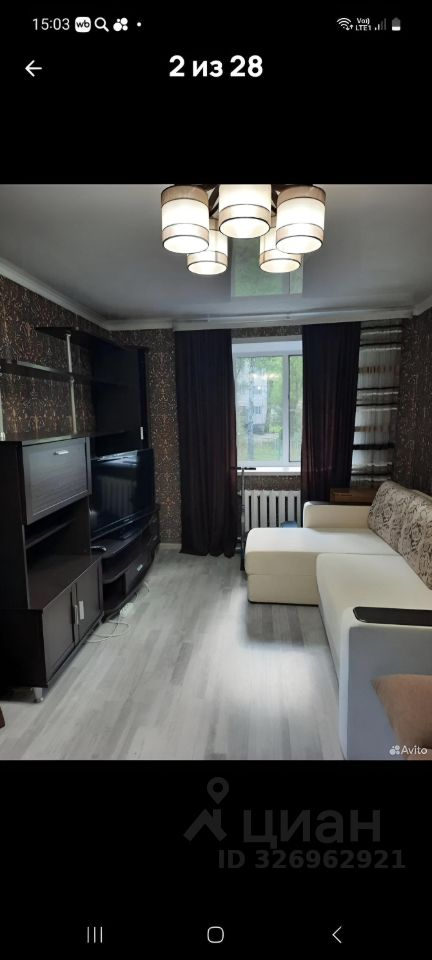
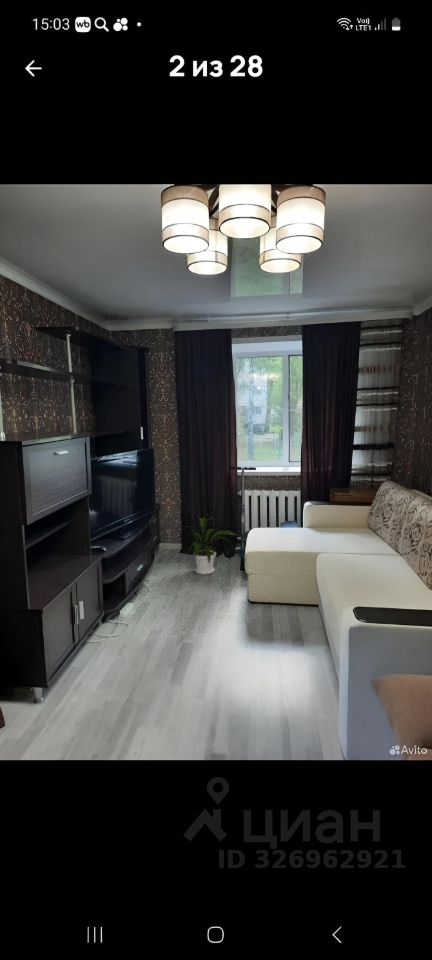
+ house plant (205, 544)
